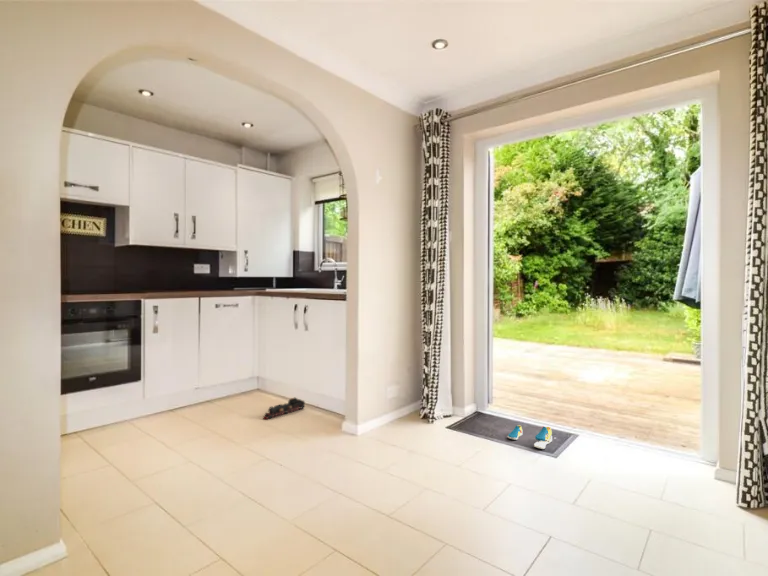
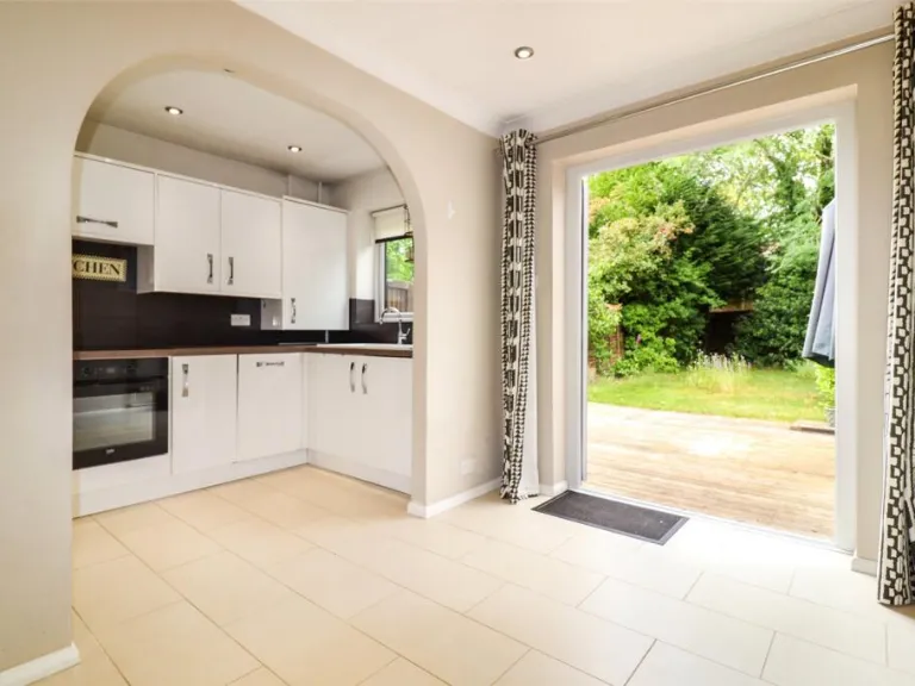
- toy train (284, 406)
- shoe (522, 431)
